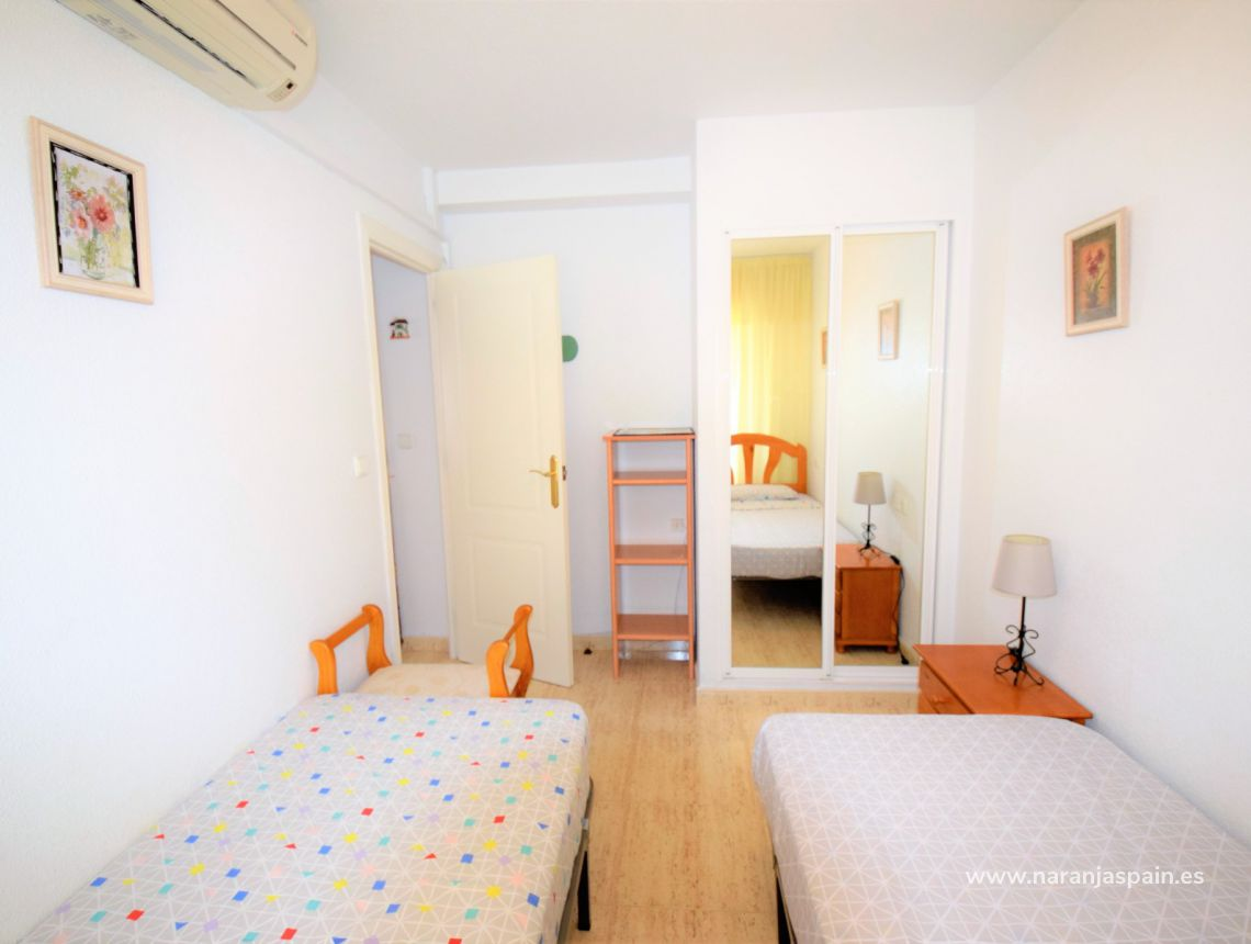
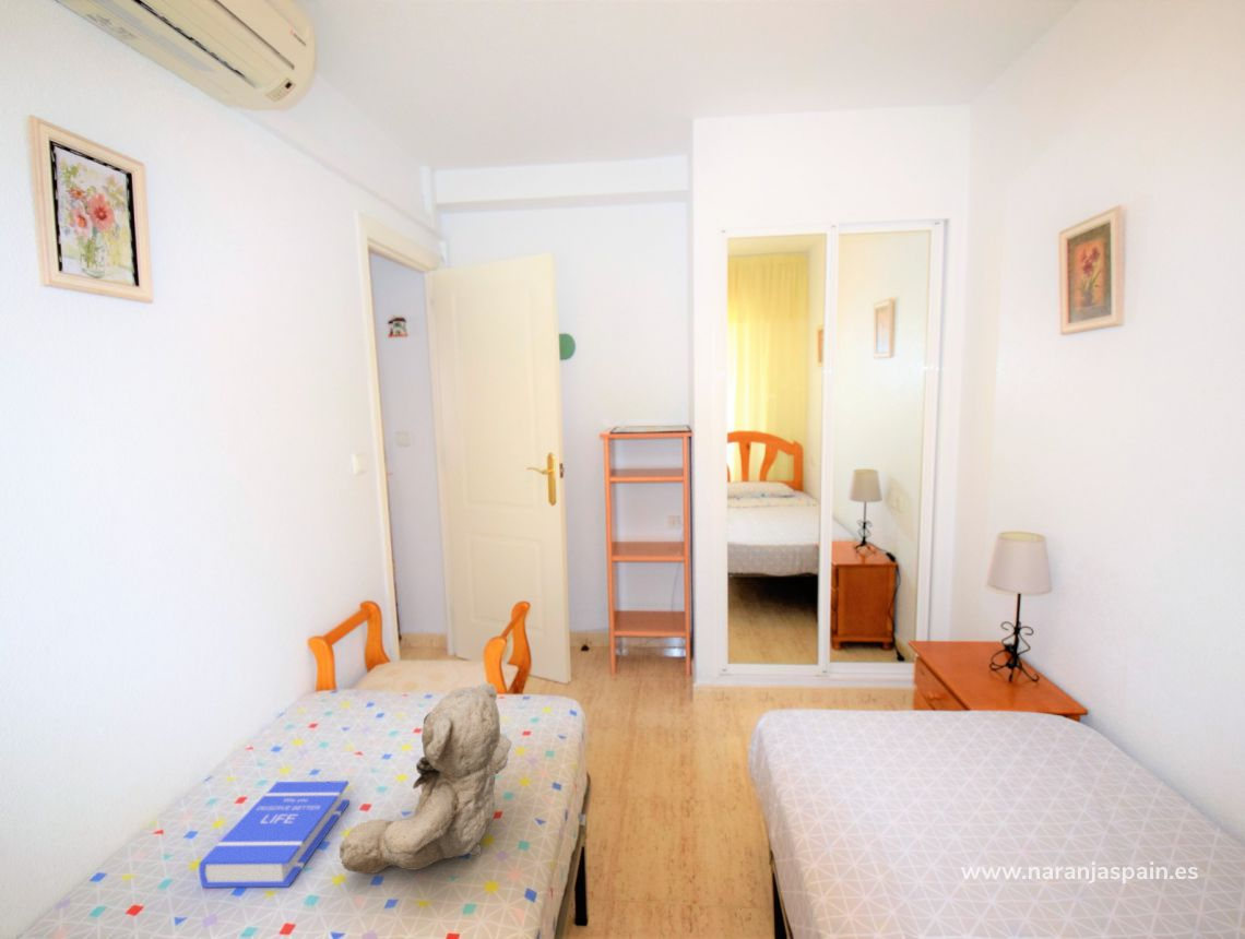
+ book (281, 829)
+ teddy bear (429, 764)
